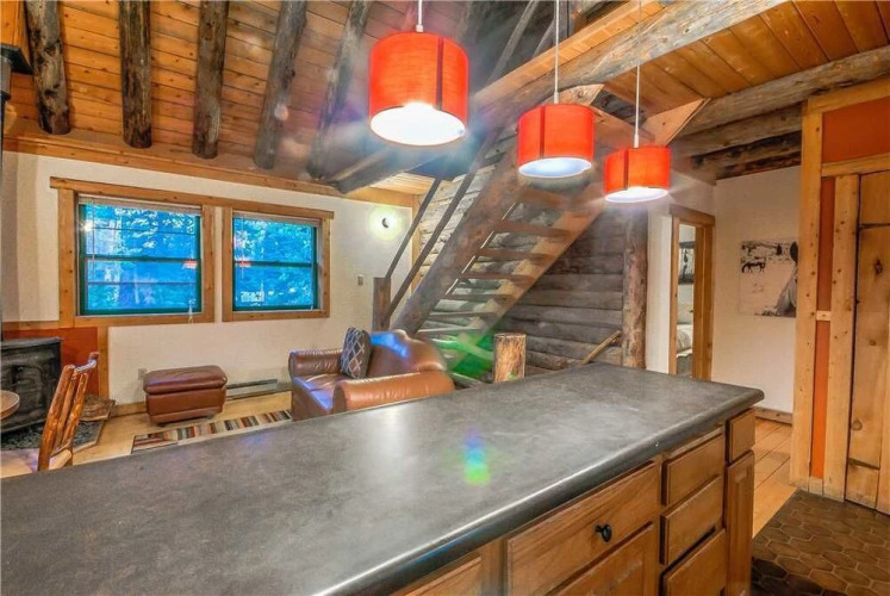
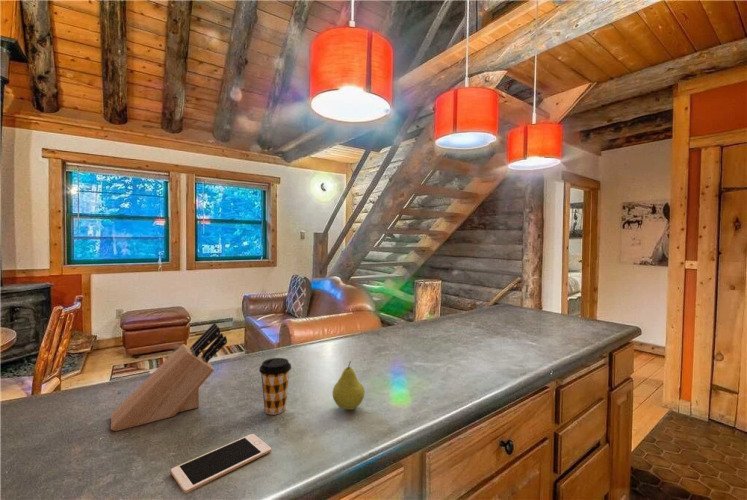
+ cell phone (223, 459)
+ coffee cup (275, 385)
+ fruit (348, 384)
+ knife block (172, 369)
